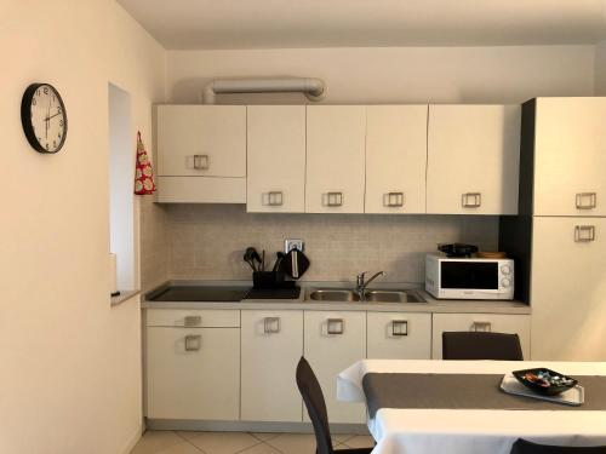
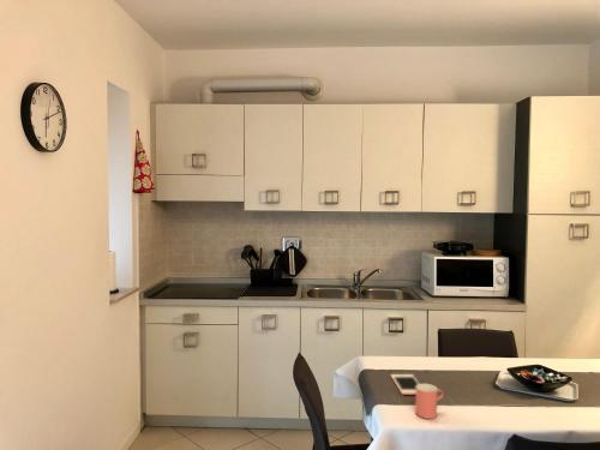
+ cell phone (407, 383)
+ cup (430, 400)
